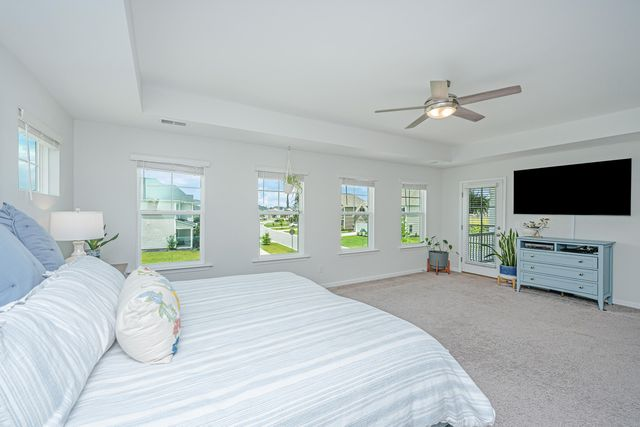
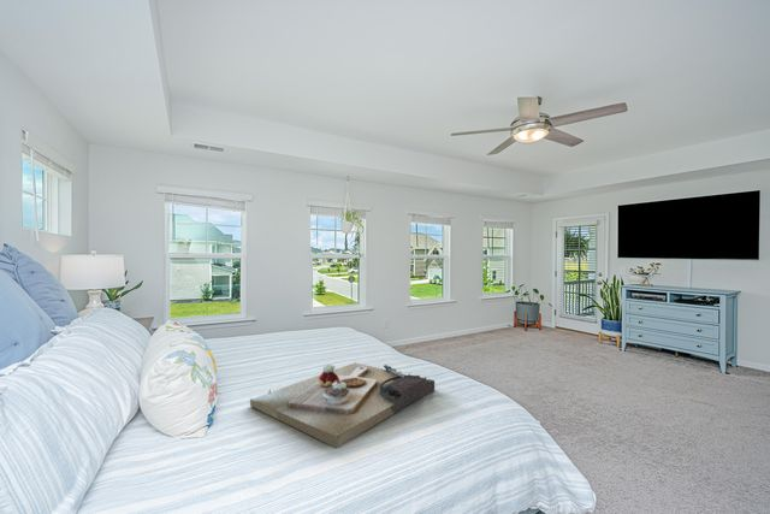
+ decorative tray (348, 382)
